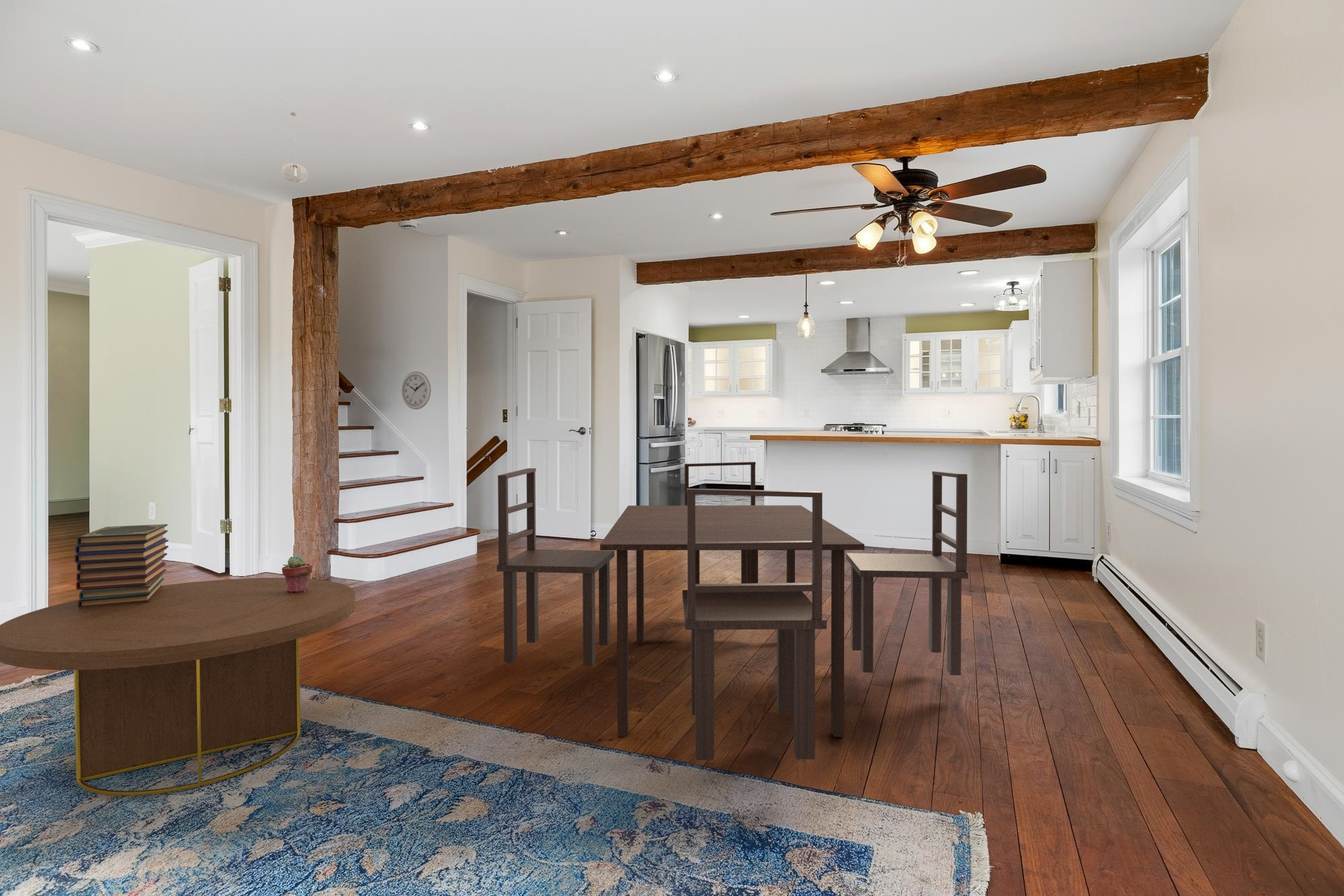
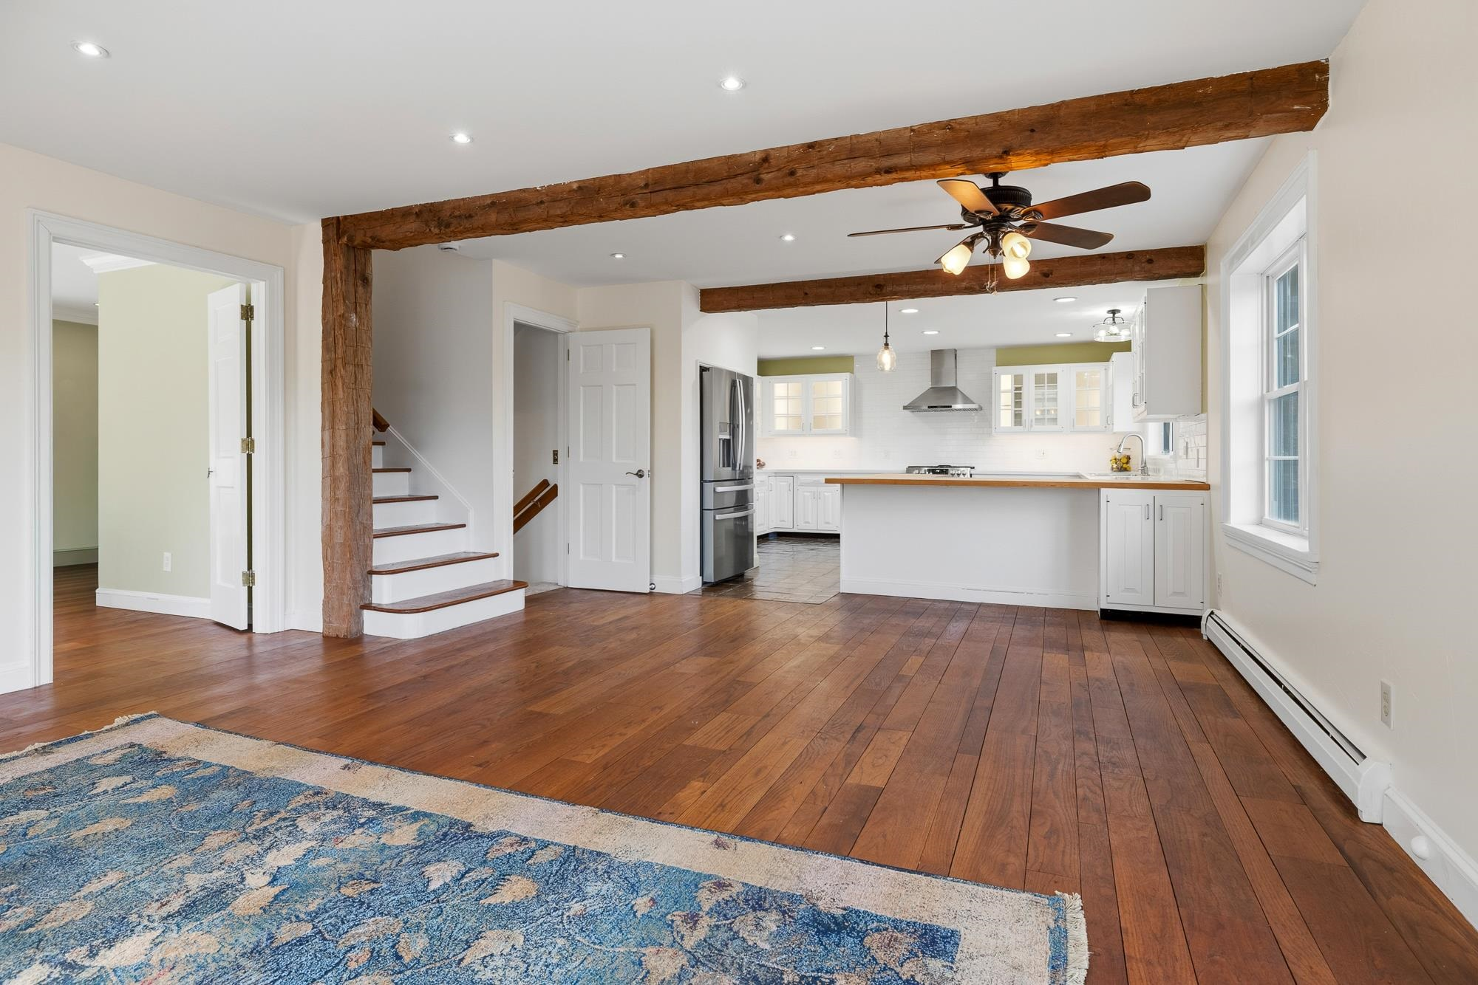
- book stack (125, 563)
- wall clock (415, 390)
- dining set (726, 584)
- potted succulent (297, 572)
- pendant light (295, 140)
- coffee table (194, 678)
